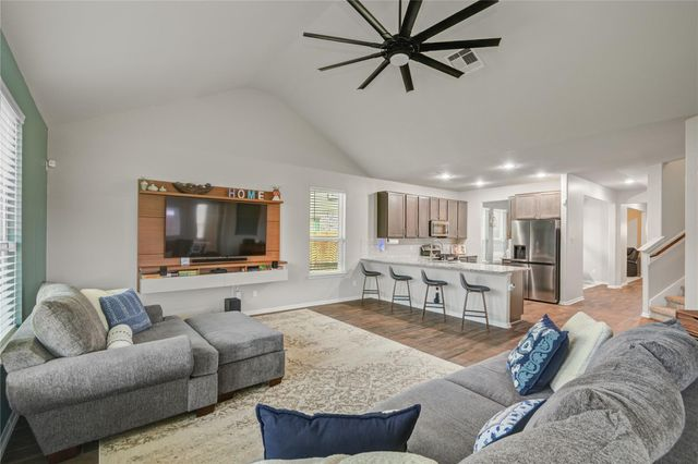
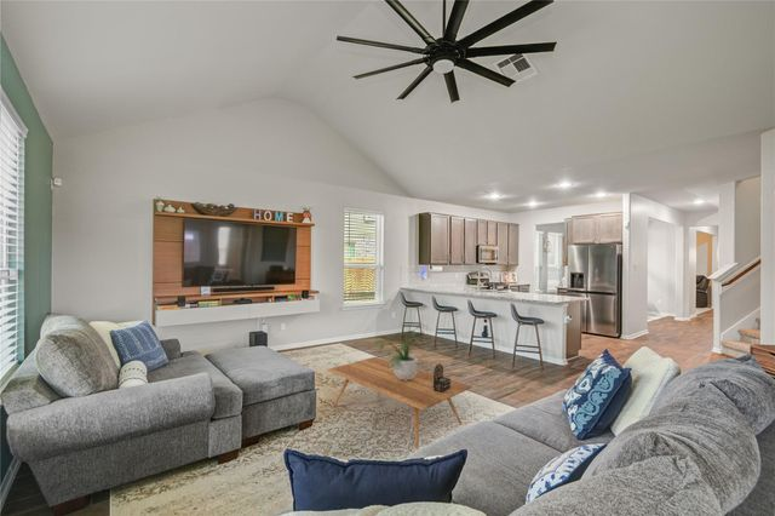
+ coffee table (394, 395)
+ decorative box (438, 375)
+ potted plant (400, 348)
